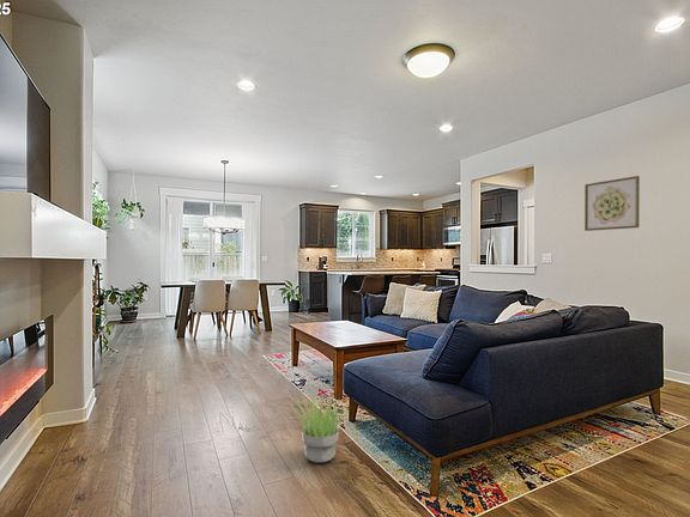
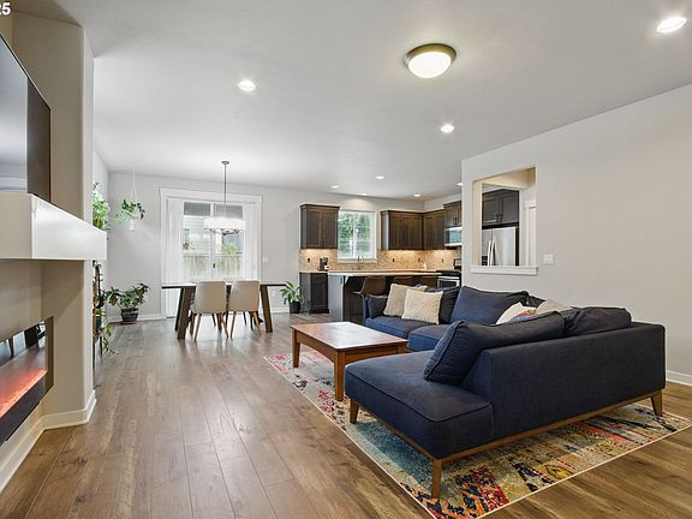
- potted plant (320, 430)
- wall art (610, 205)
